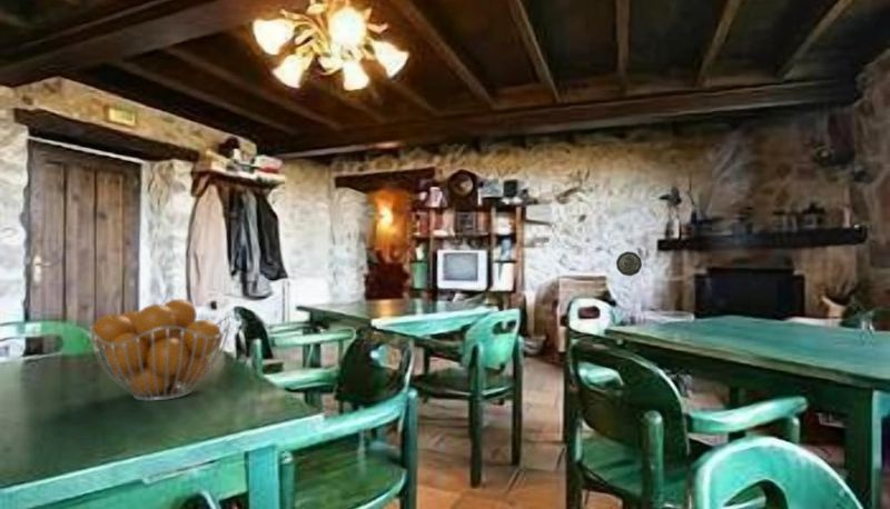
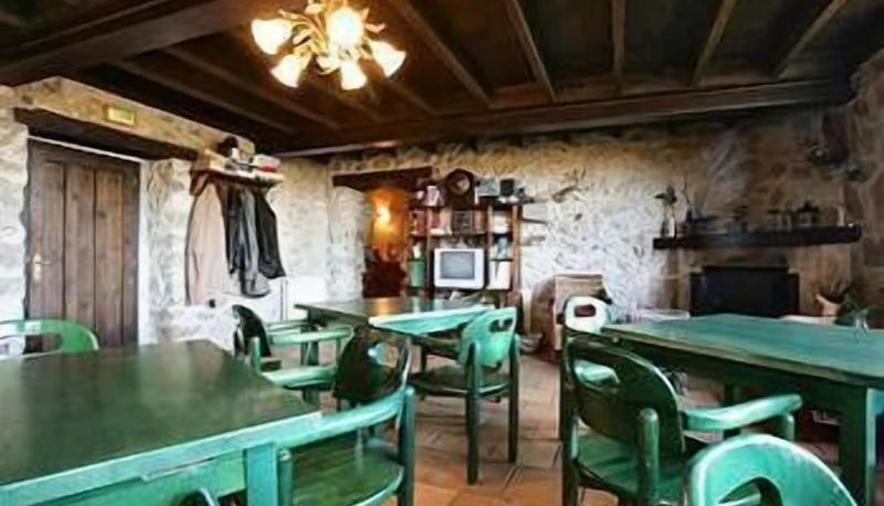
- decorative plate (629, 263)
- fruit basket (162, 347)
